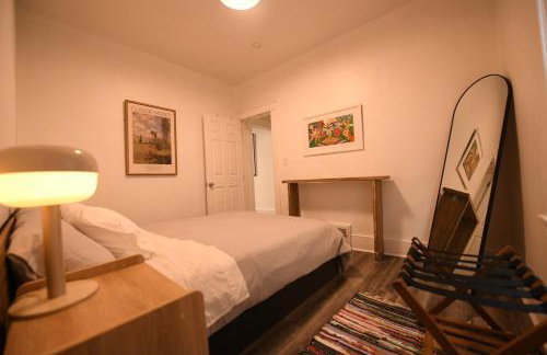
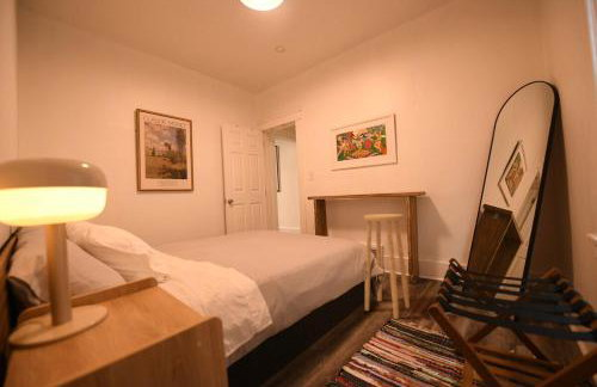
+ stool (389, 262)
